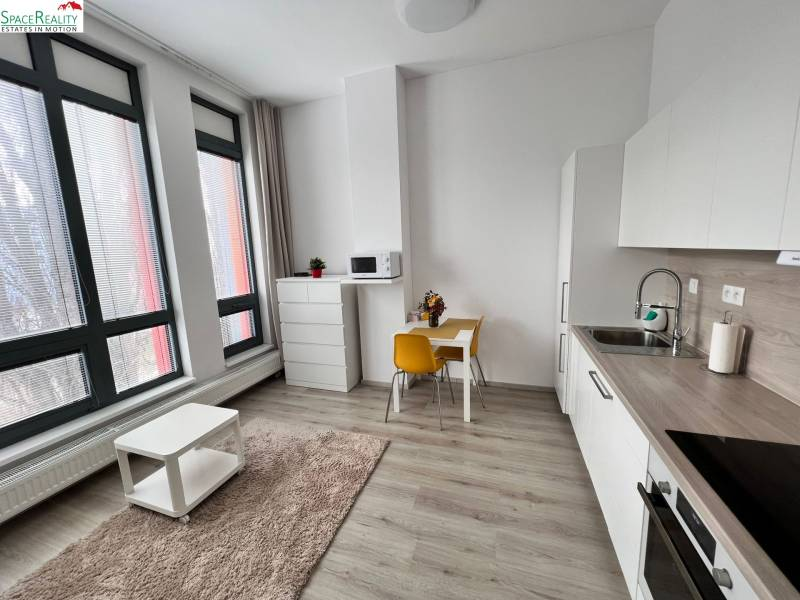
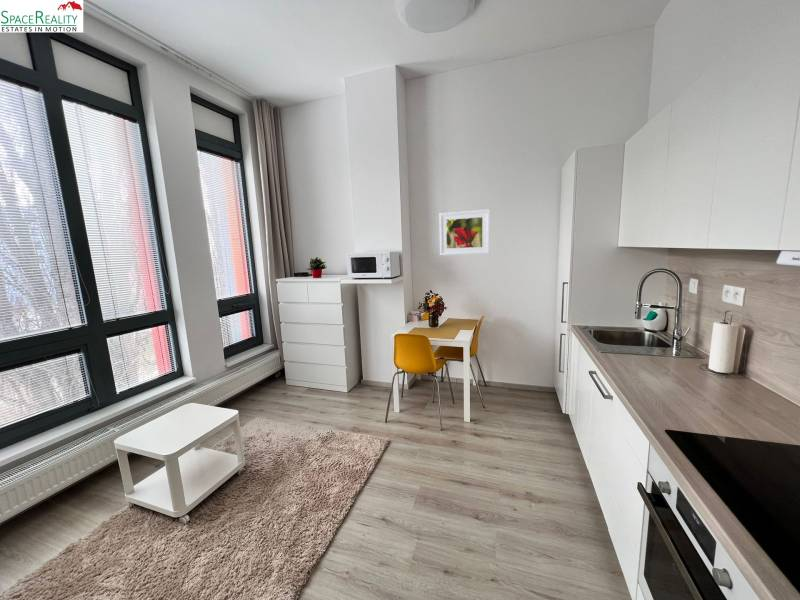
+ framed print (464, 233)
